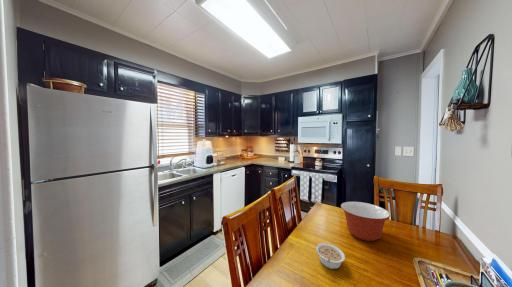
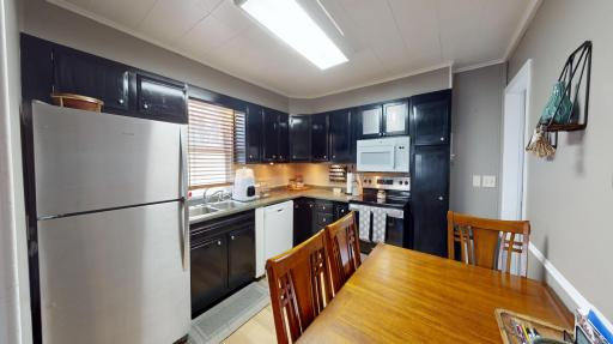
- legume (330, 256)
- mixing bowl (363, 222)
